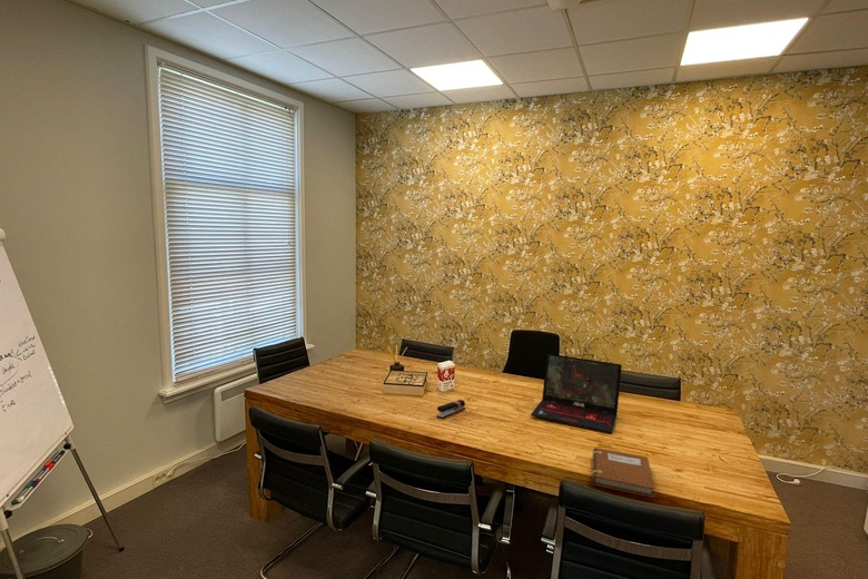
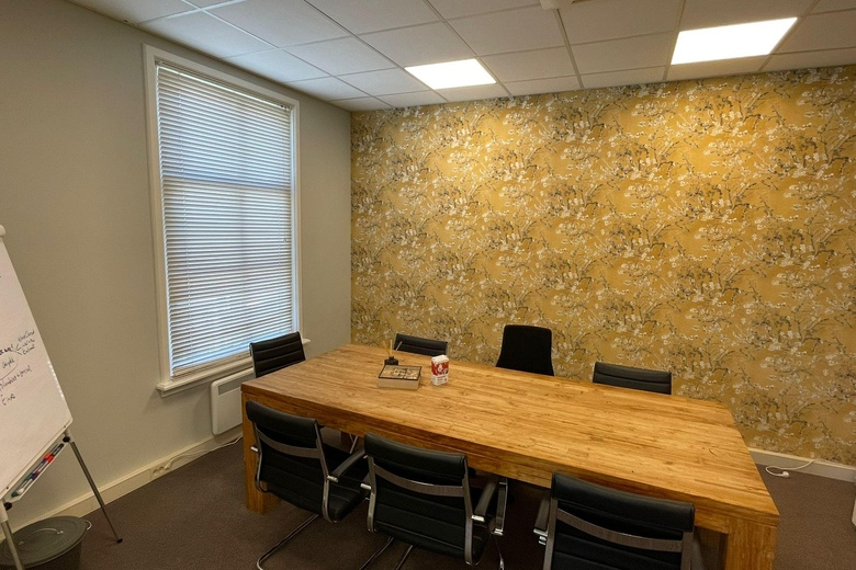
- stapler (451, 408)
- laptop (576, 390)
- notebook (620, 469)
